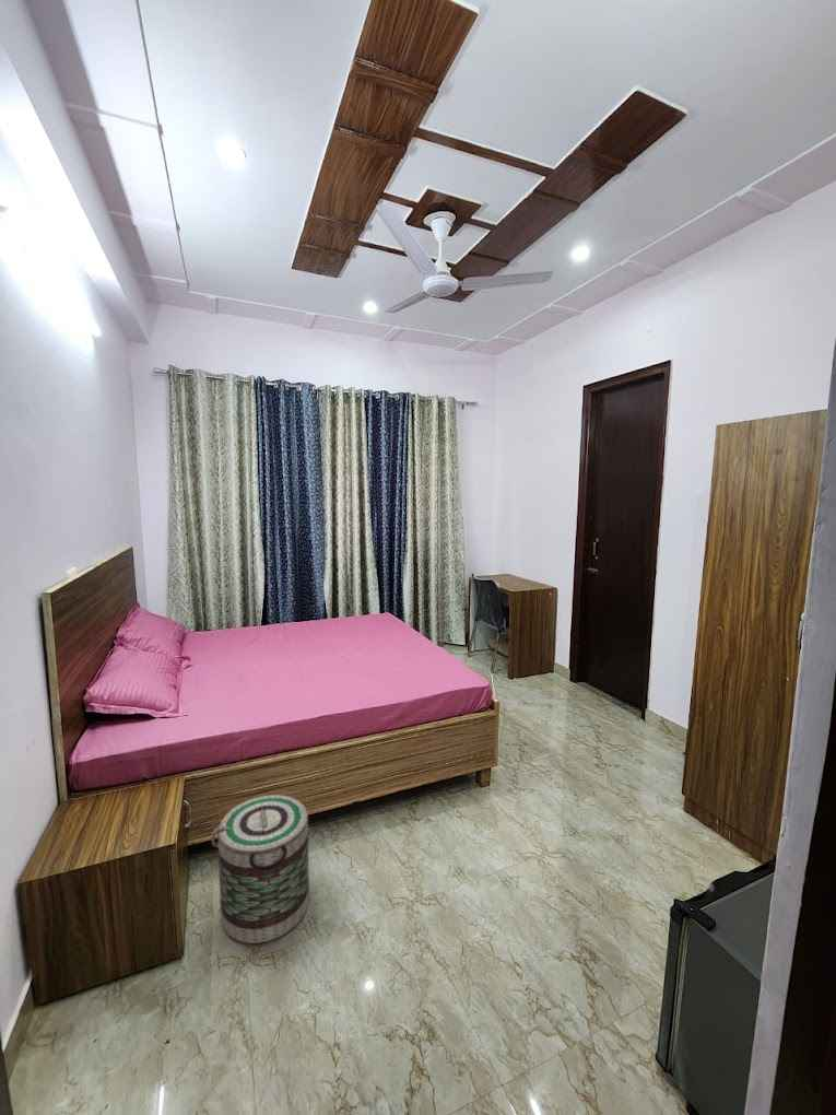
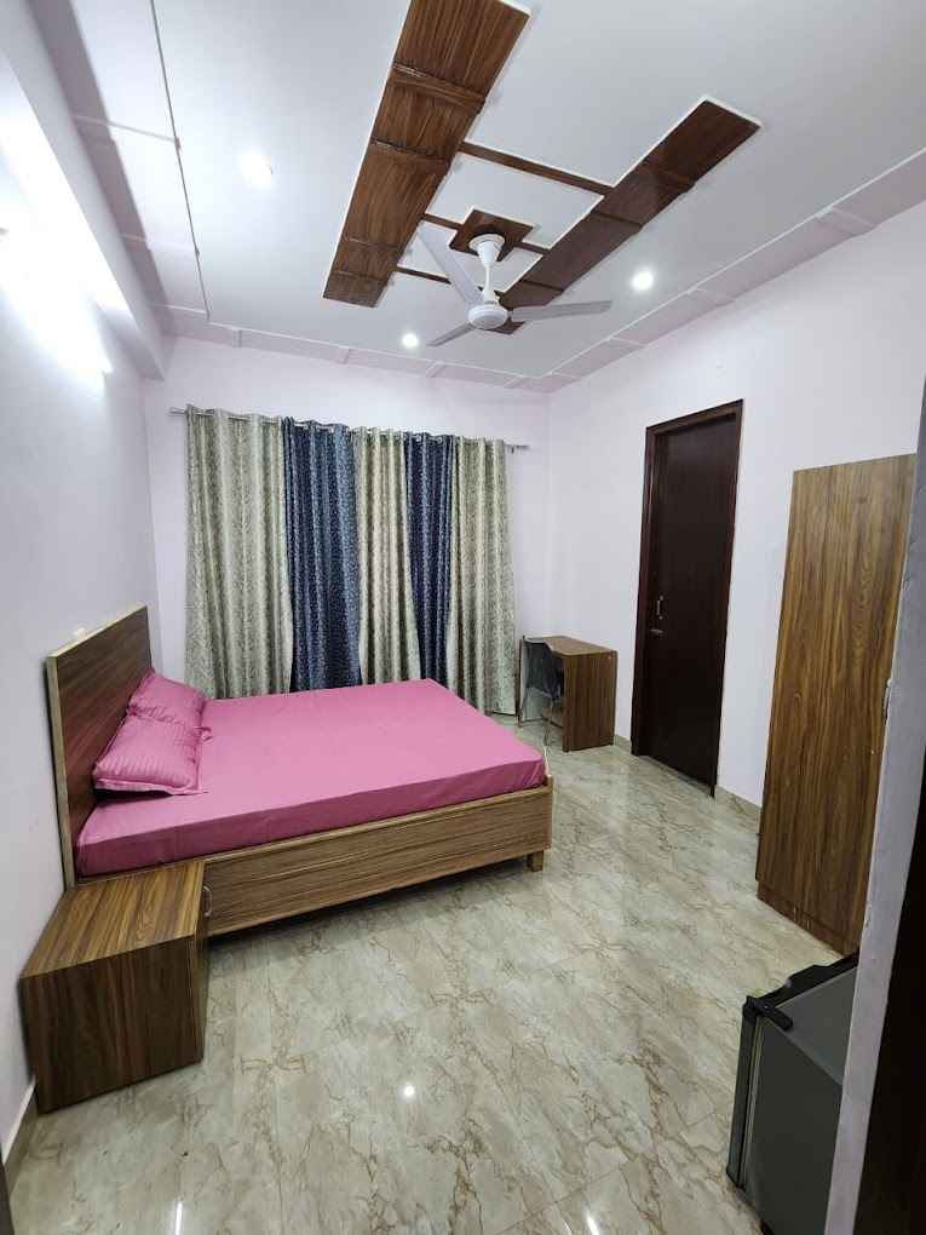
- basket (261, 861)
